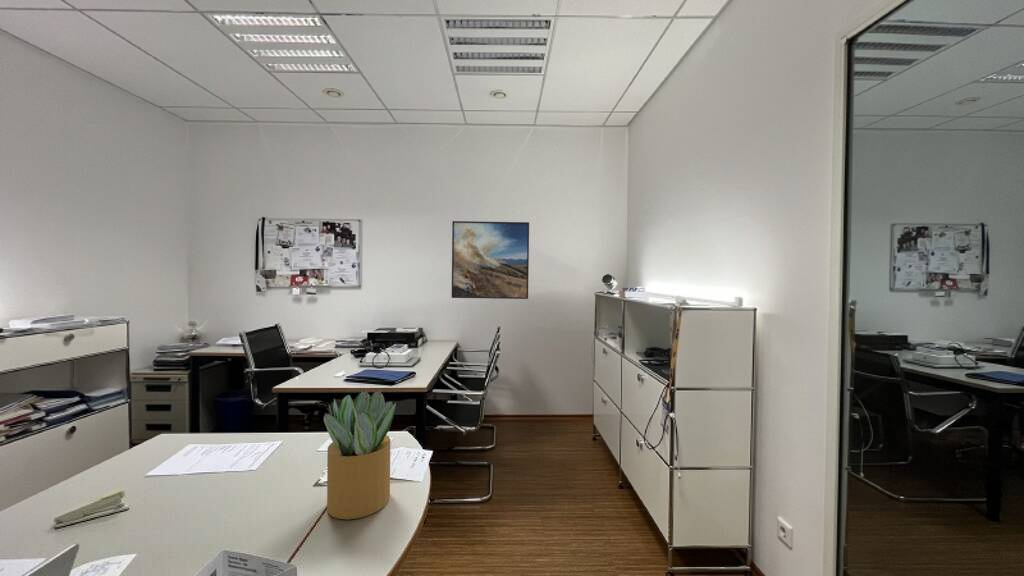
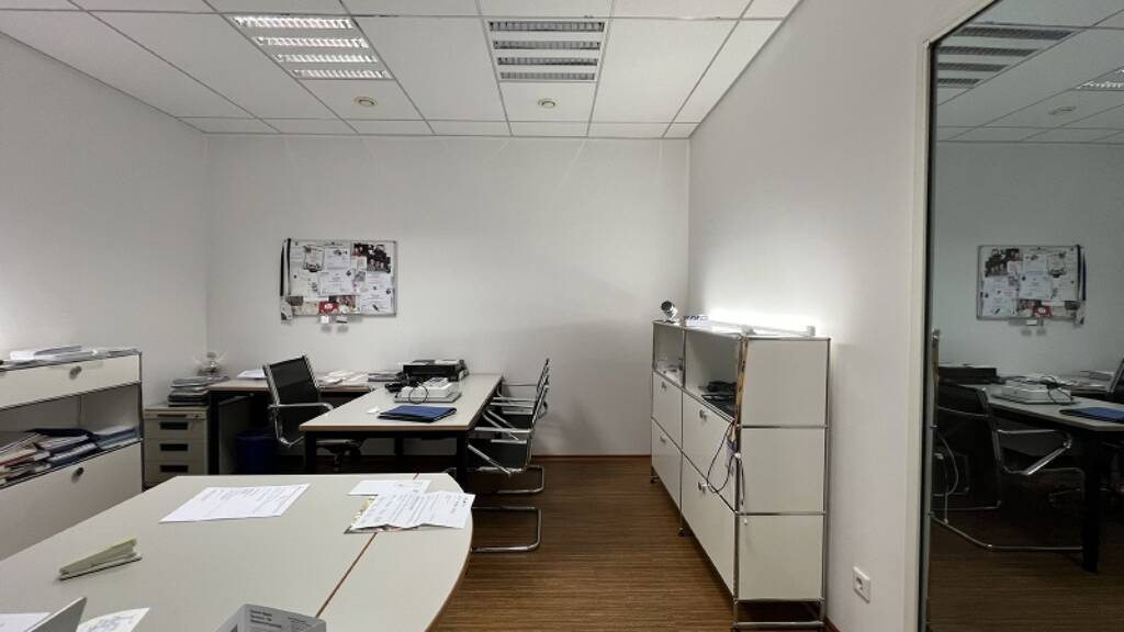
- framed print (490, 260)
- potted plant (355, 451)
